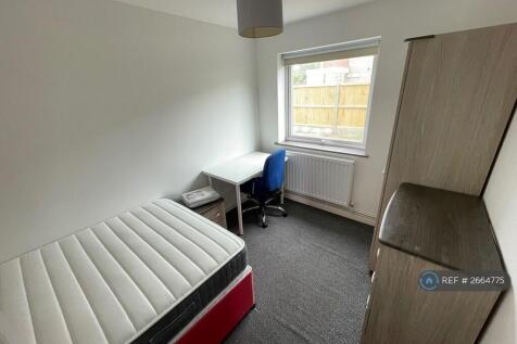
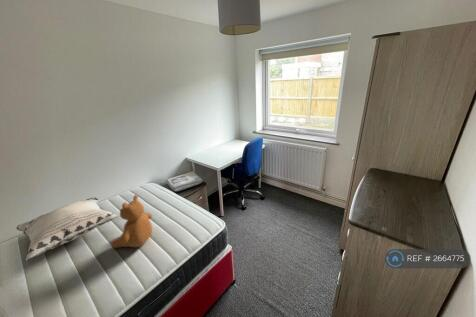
+ decorative pillow (68, 221)
+ teddy bear (129, 220)
